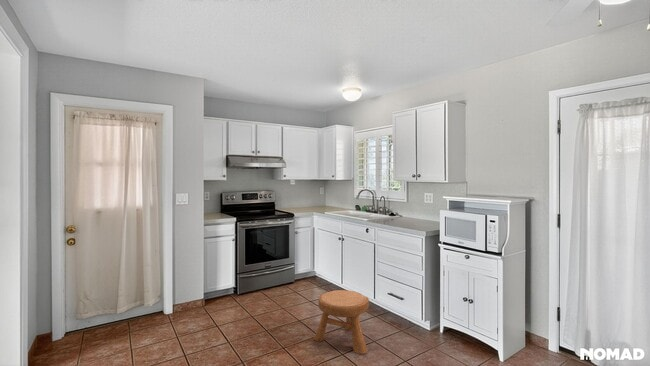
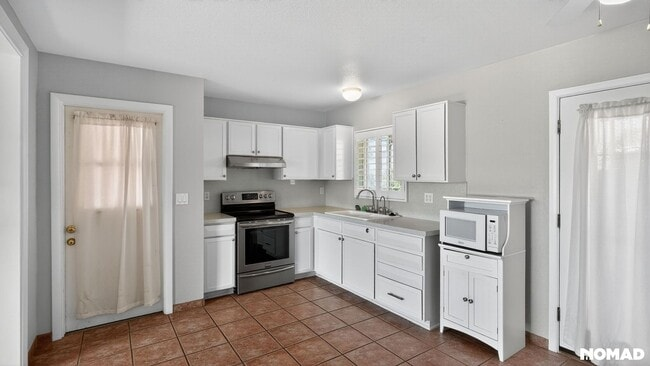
- stool (346, 319)
